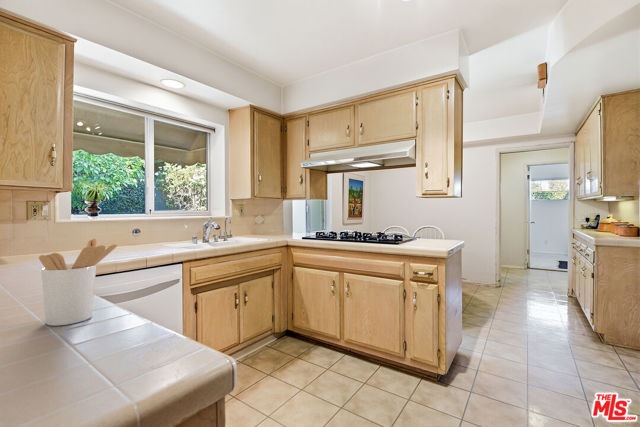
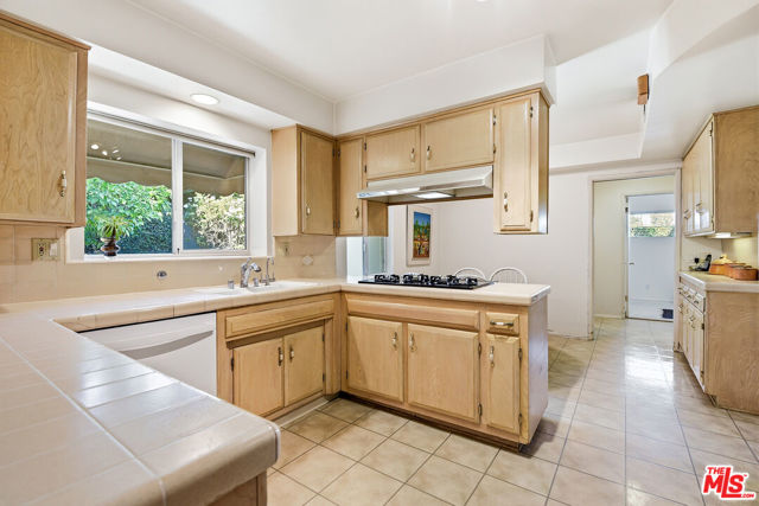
- utensil holder (79, 280)
